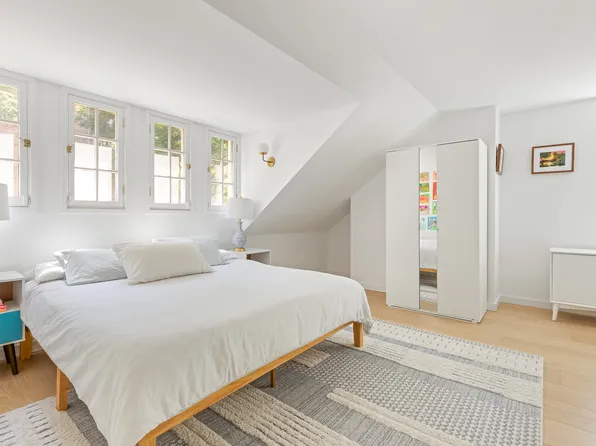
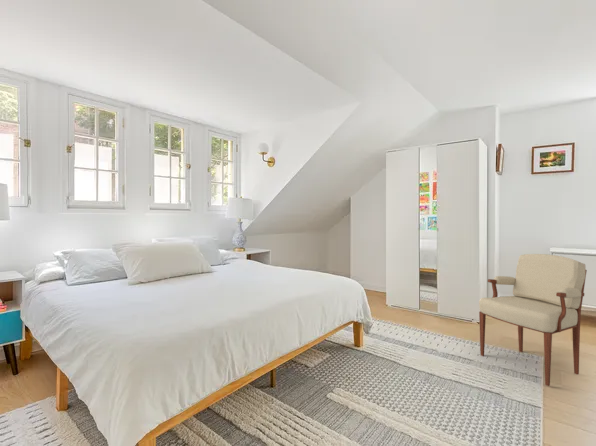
+ armchair (531, 310)
